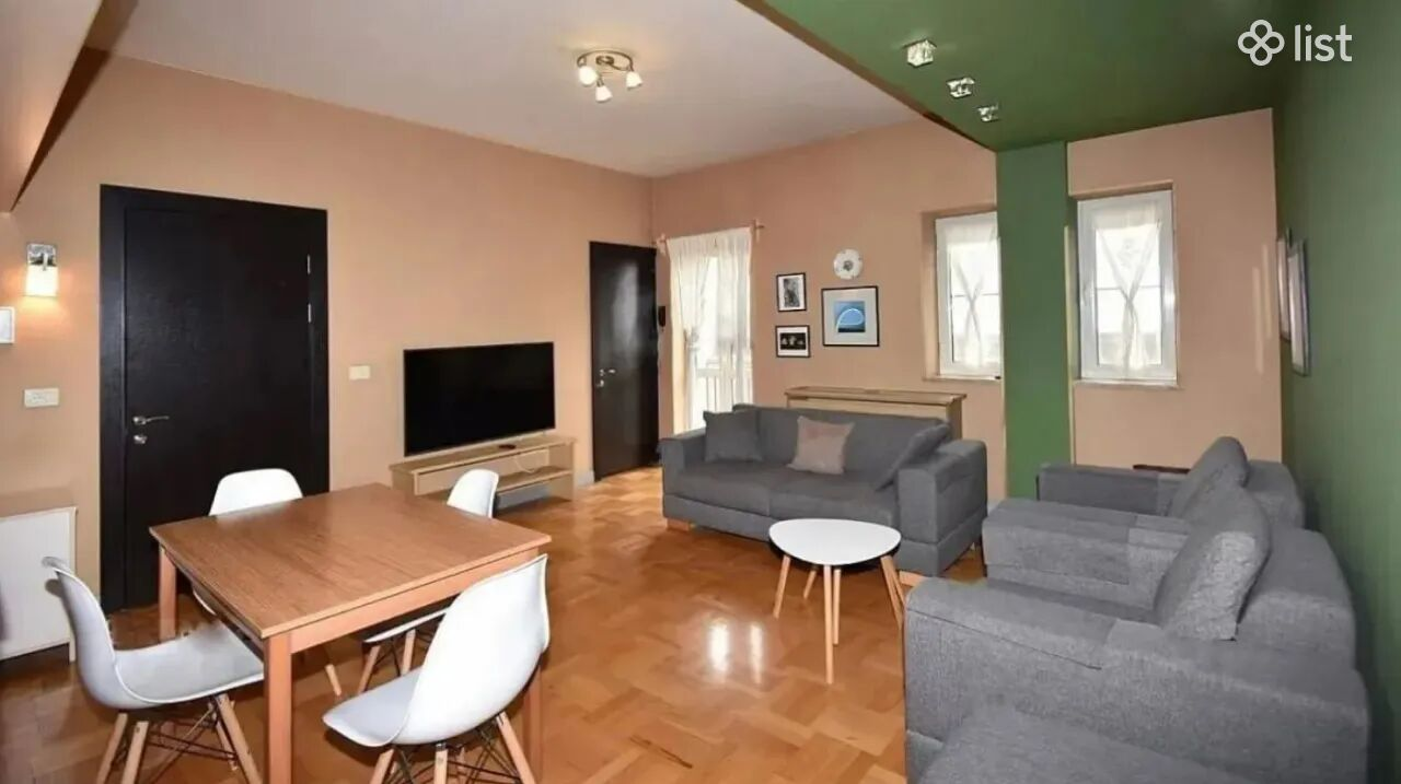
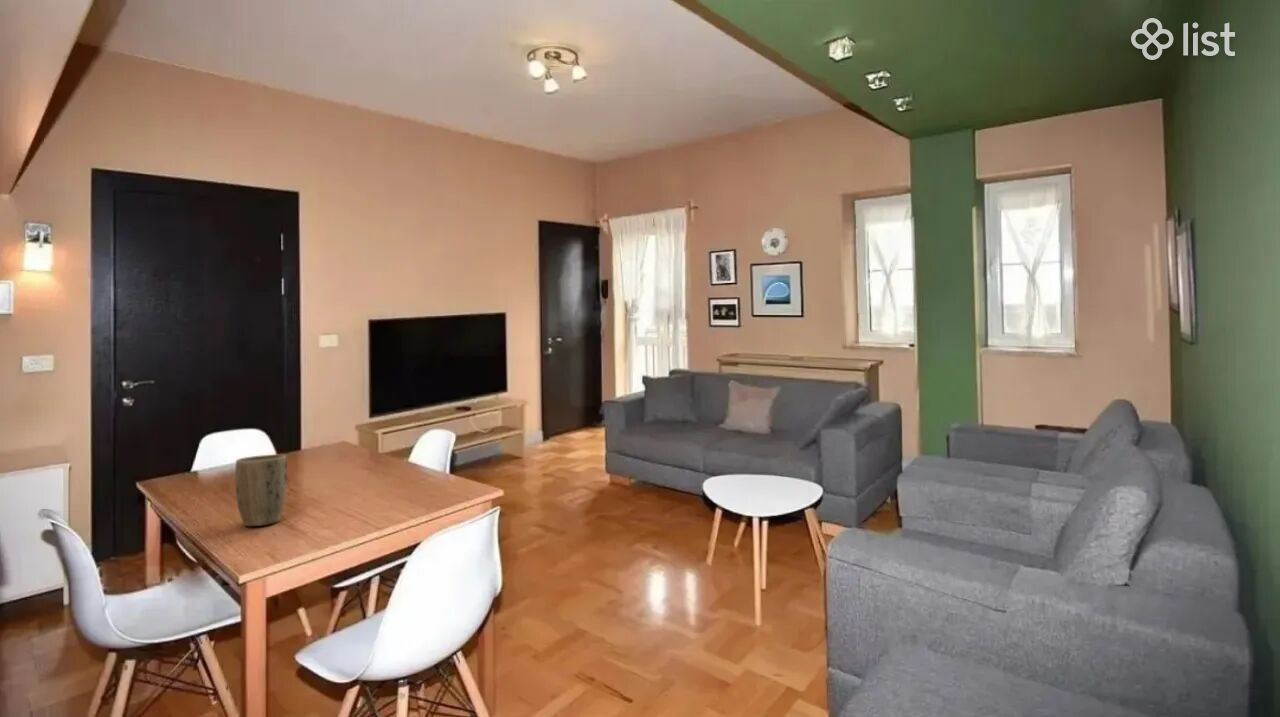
+ plant pot (262, 490)
